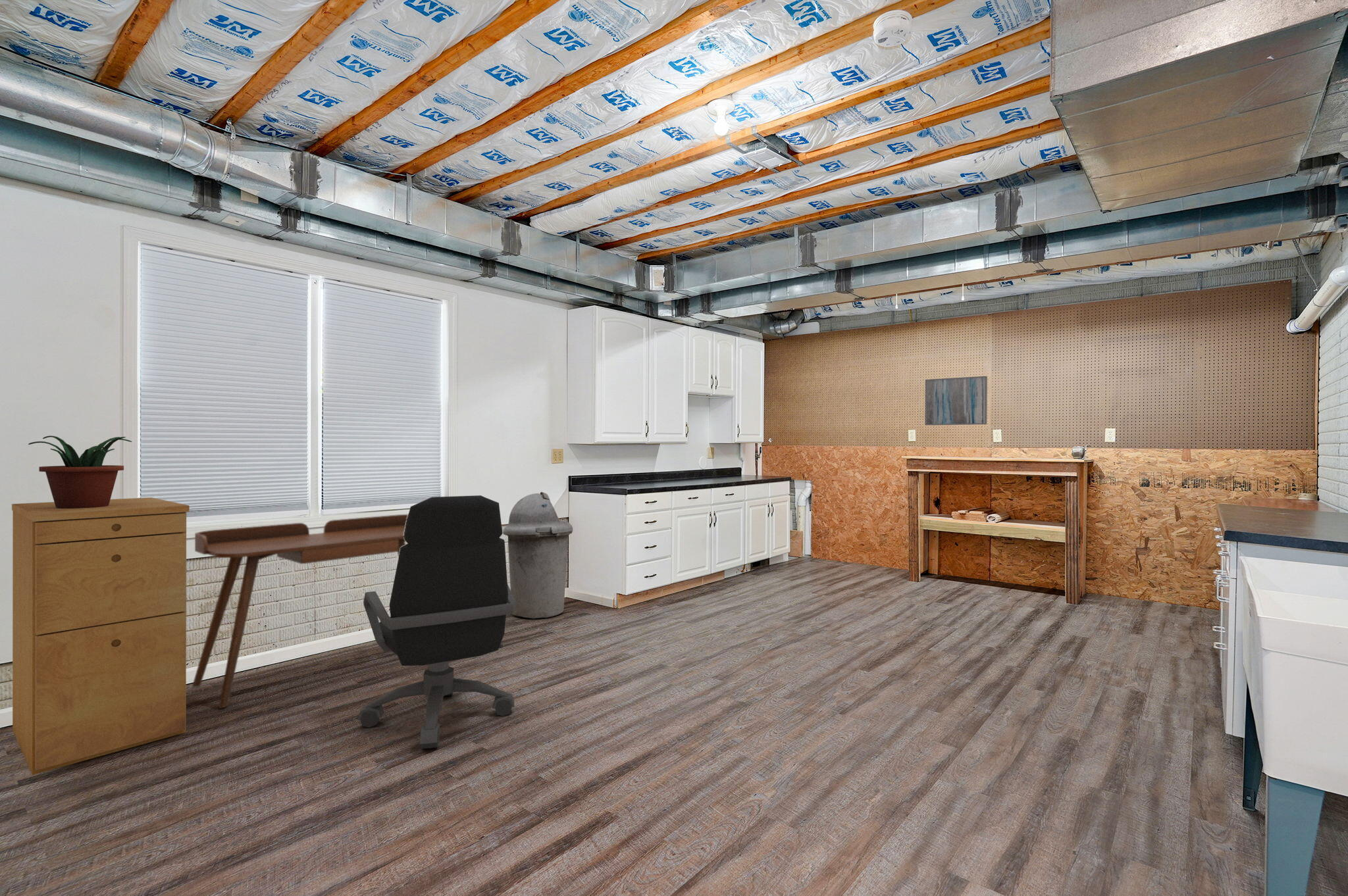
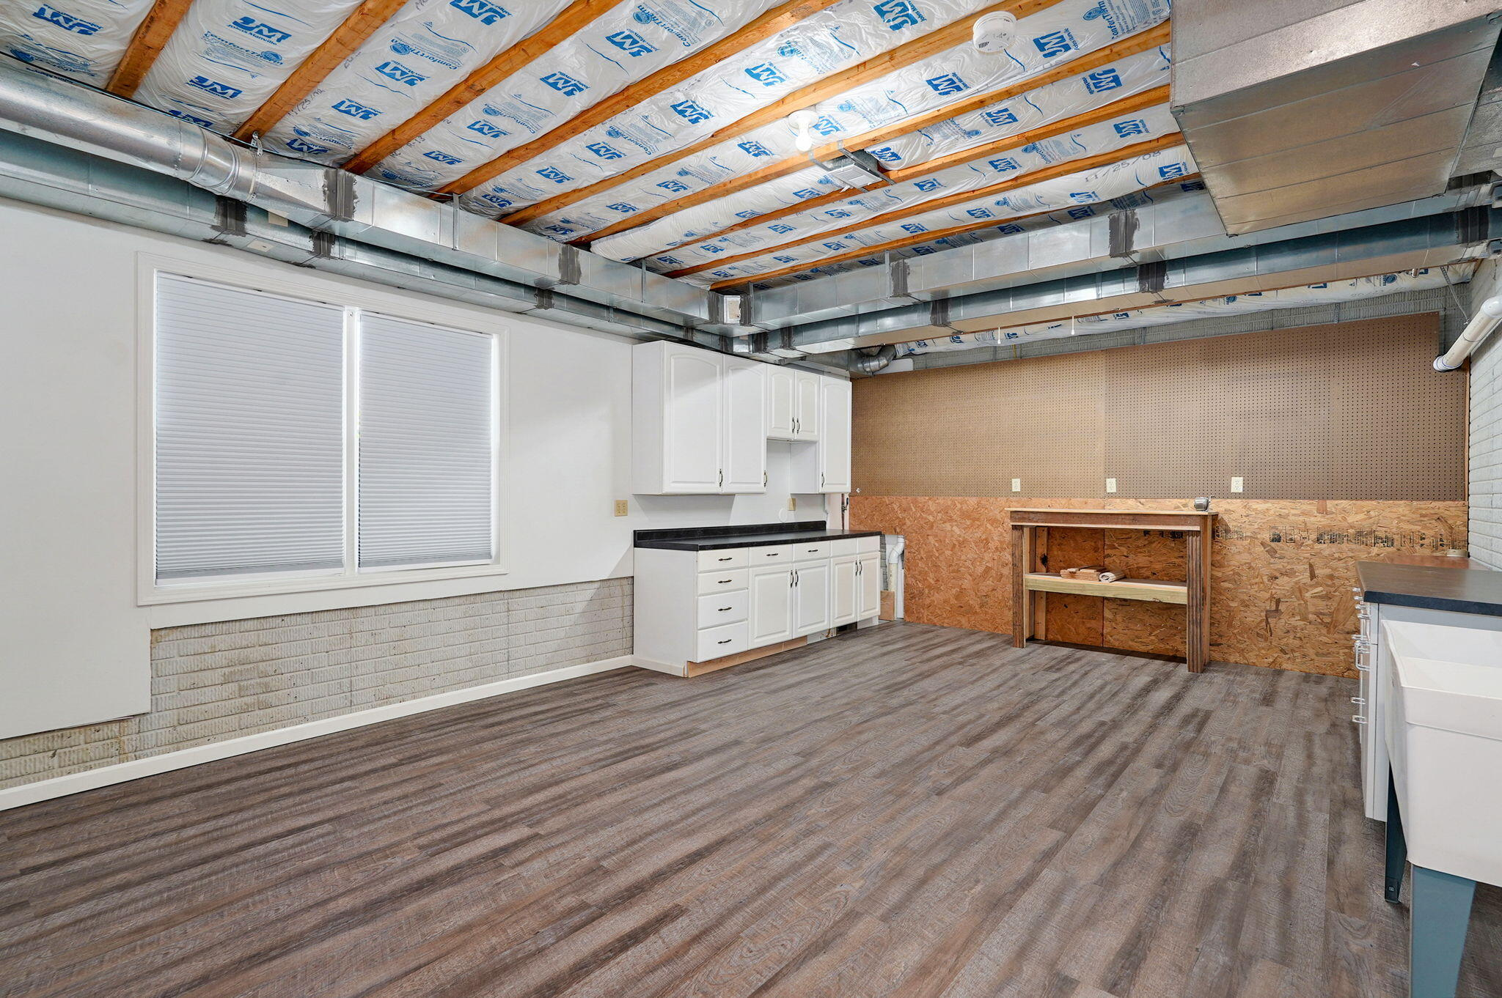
- wall art (955, 401)
- desk (327, 560)
- trash can (538, 552)
- potted plant (84, 470)
- office chair (440, 605)
- filing cabinet (100, 618)
